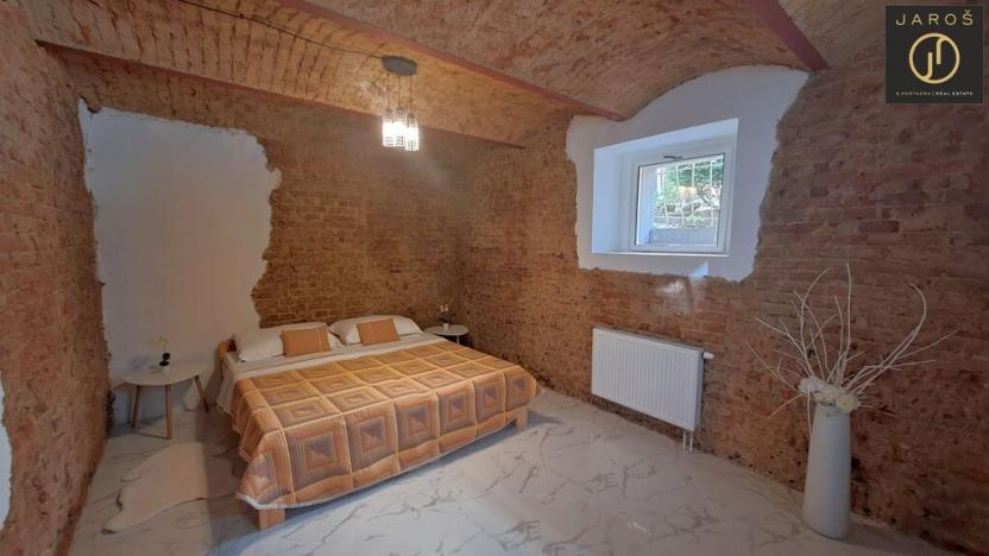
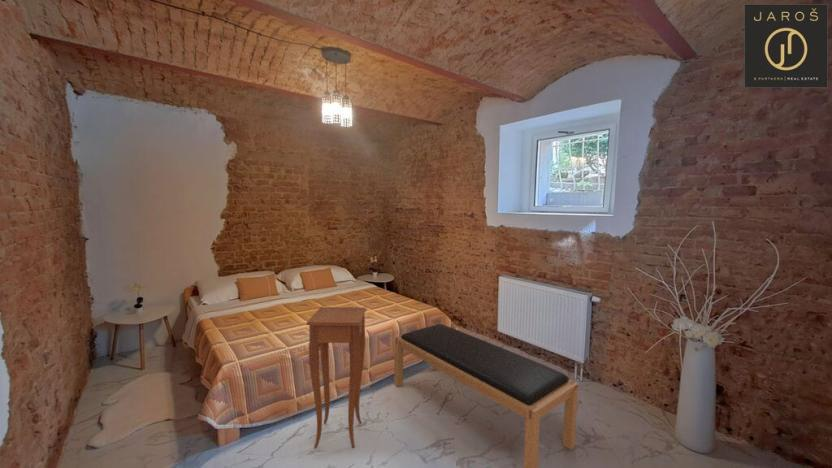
+ side table (328, 375)
+ bench (472, 380)
